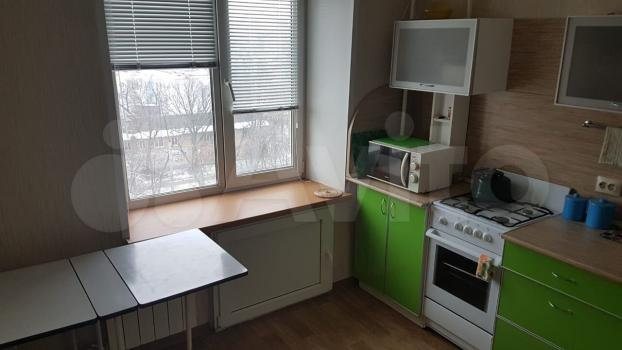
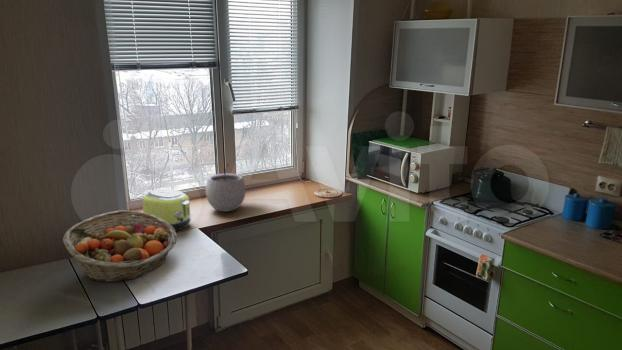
+ plant pot (225, 186)
+ fruit basket (123, 244)
+ toaster (168, 209)
